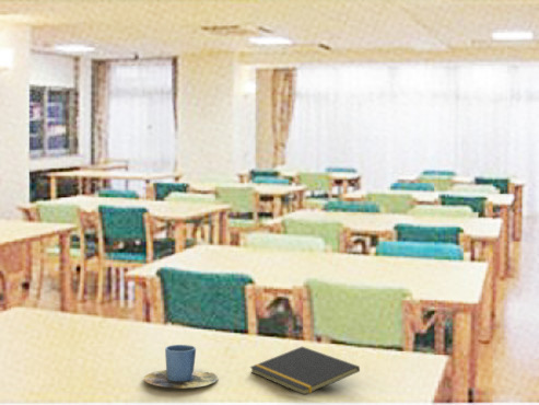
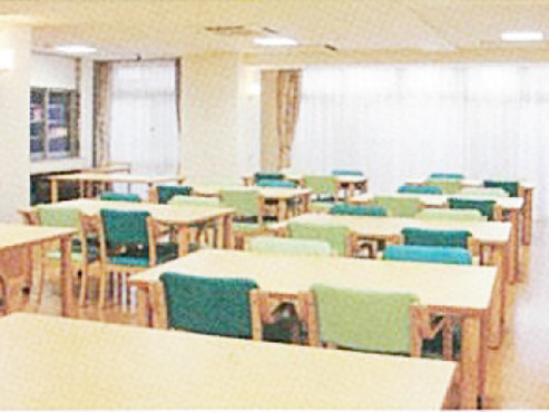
- notepad (303, 369)
- cup (180, 362)
